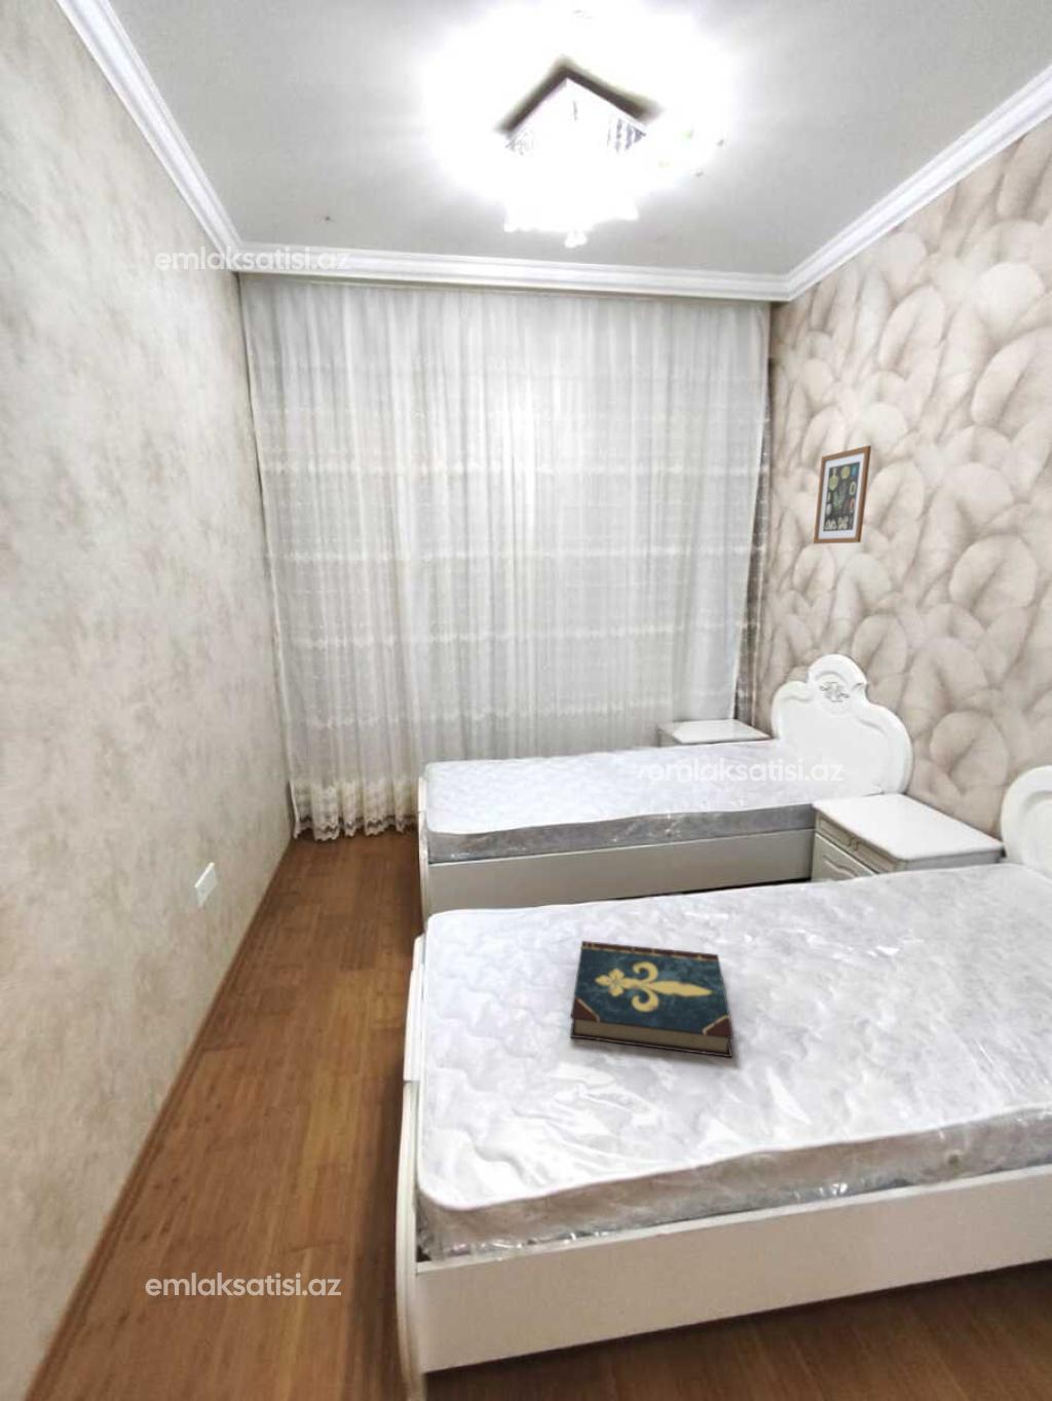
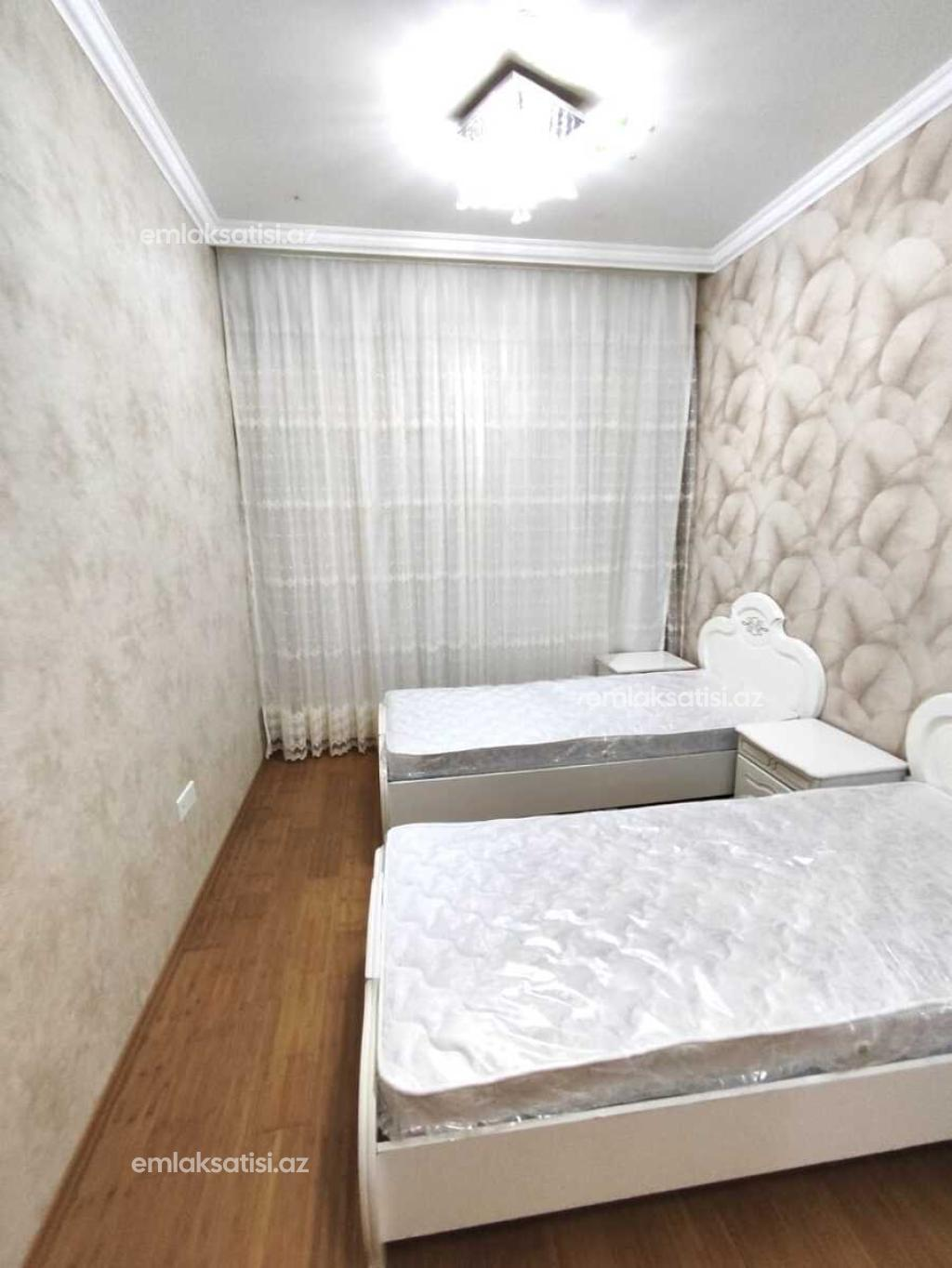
- wall art (840, 497)
- book (649, 991)
